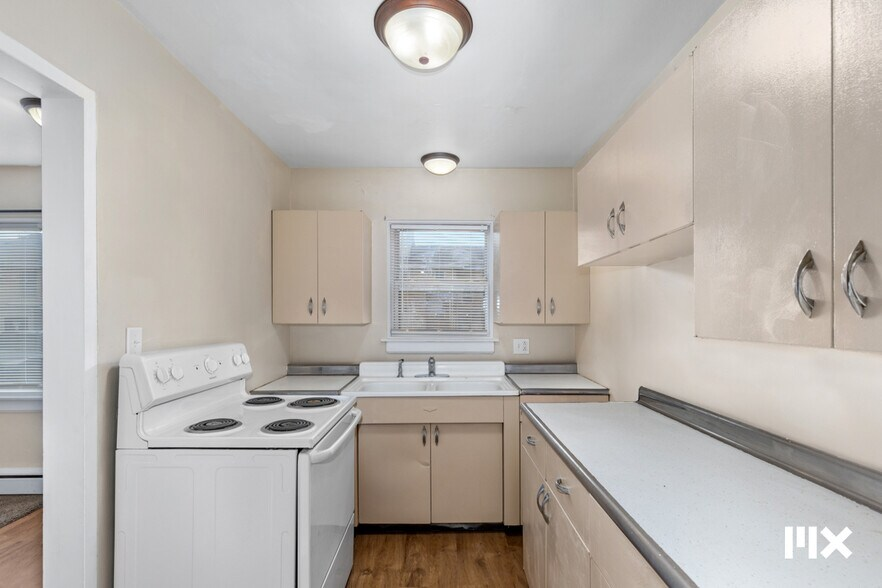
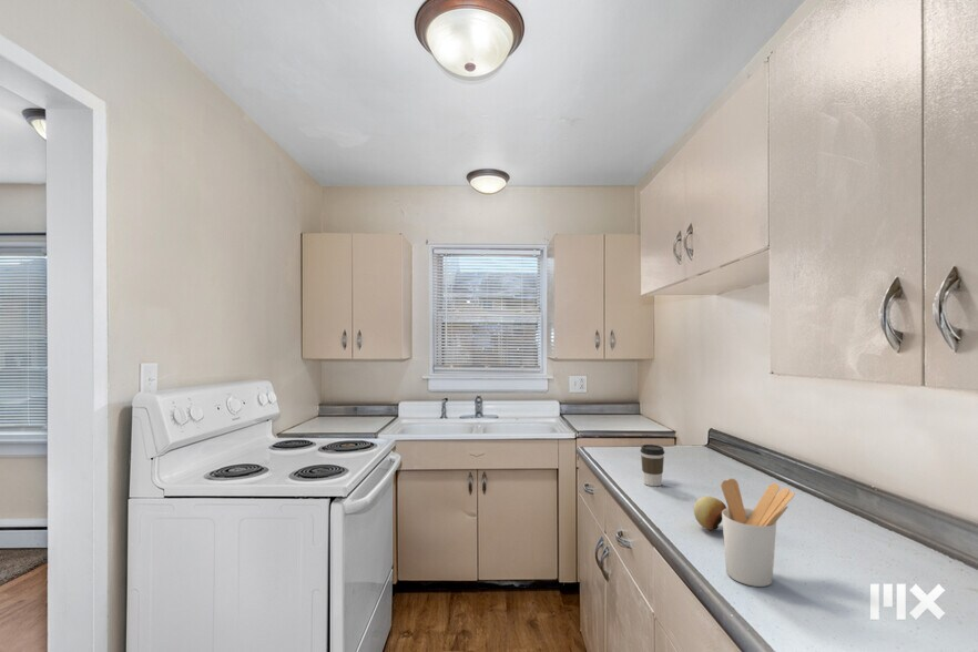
+ utensil holder (758, 529)
+ coffee cup (652, 465)
+ fruit (710, 512)
